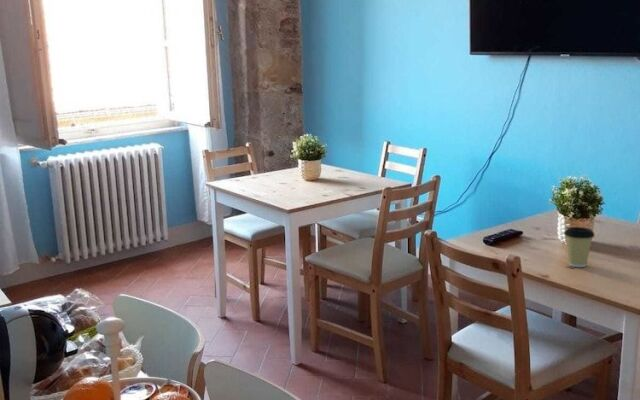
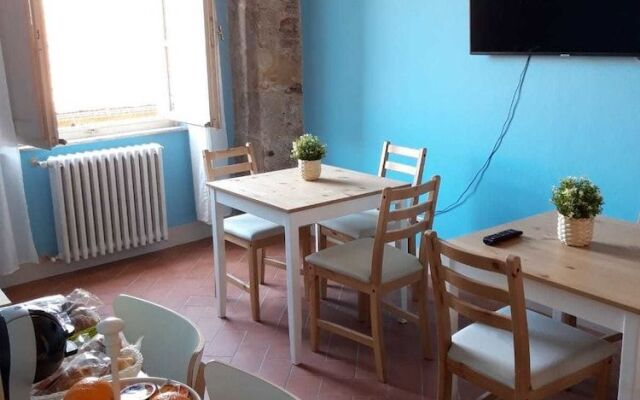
- coffee cup (578, 246)
